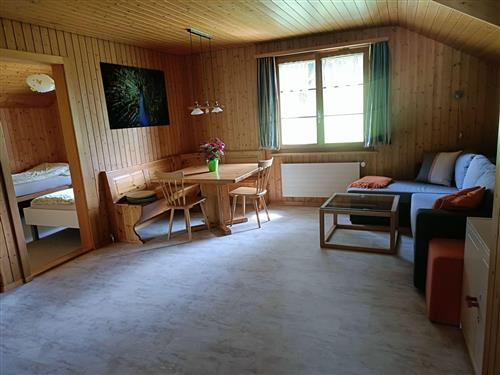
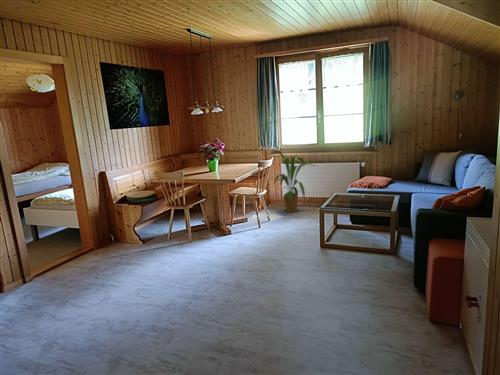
+ house plant (295, 180)
